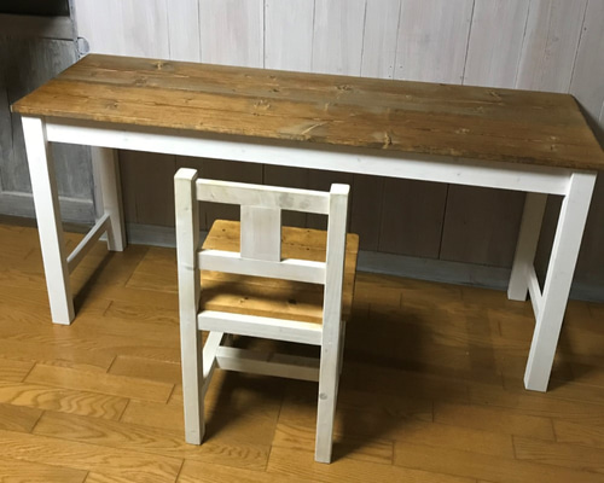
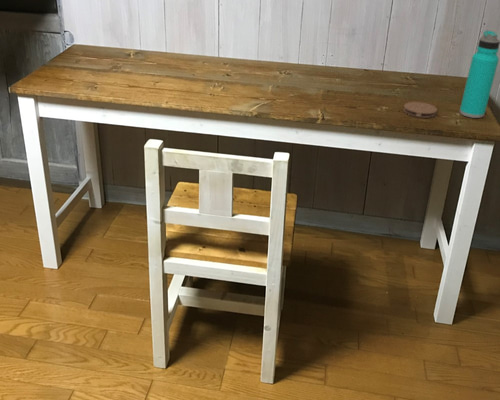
+ coaster (420, 109)
+ water bottle (481, 74)
